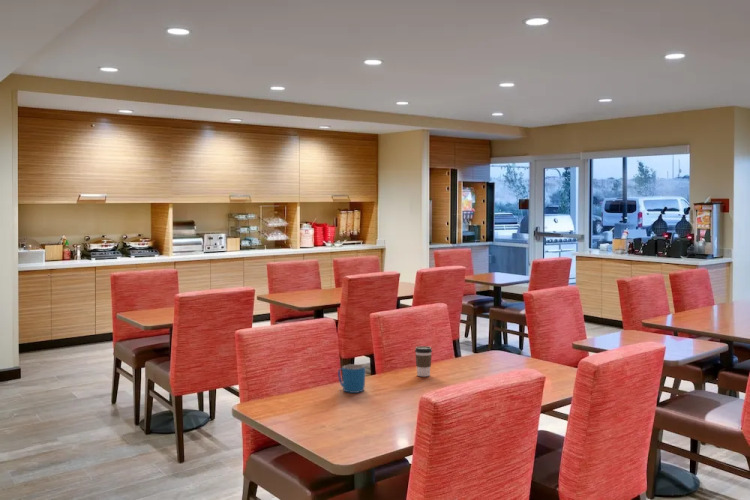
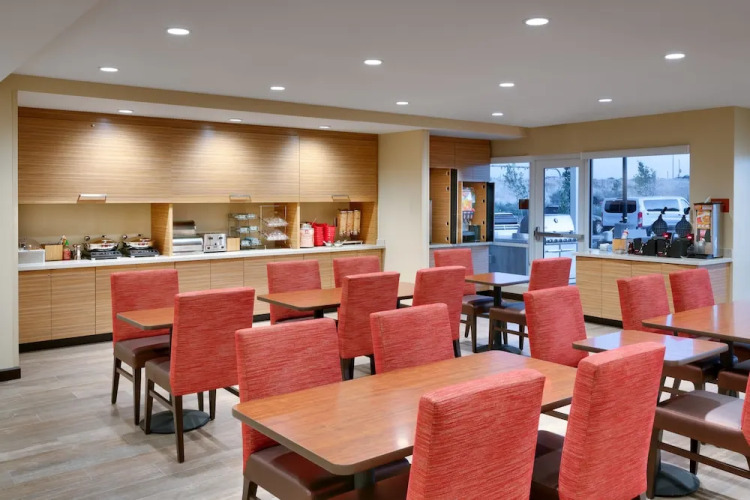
- mug (350, 377)
- coffee cup (423, 361)
